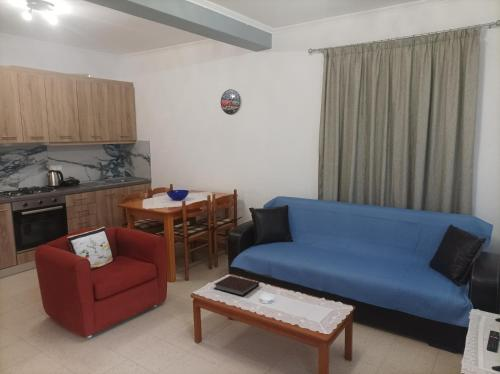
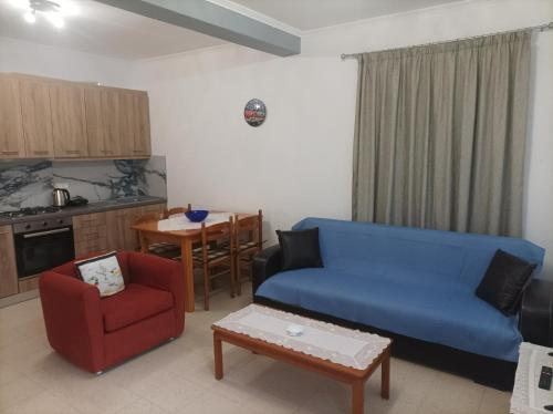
- notebook (236, 285)
